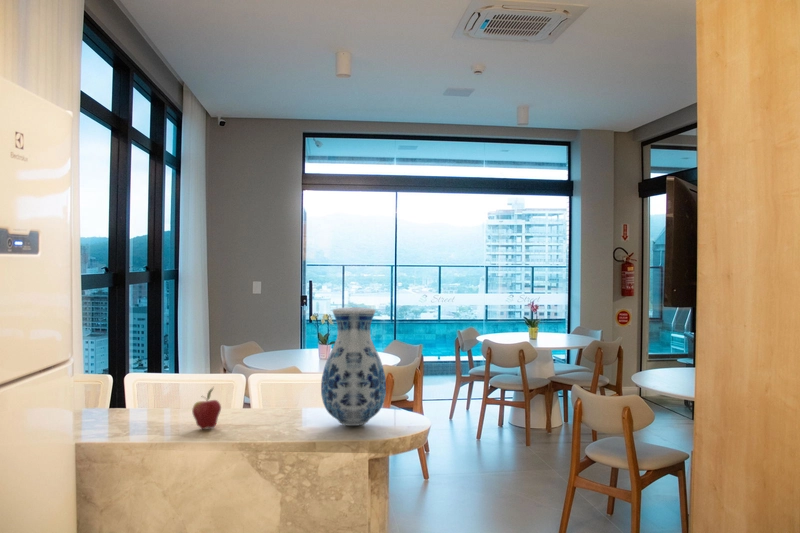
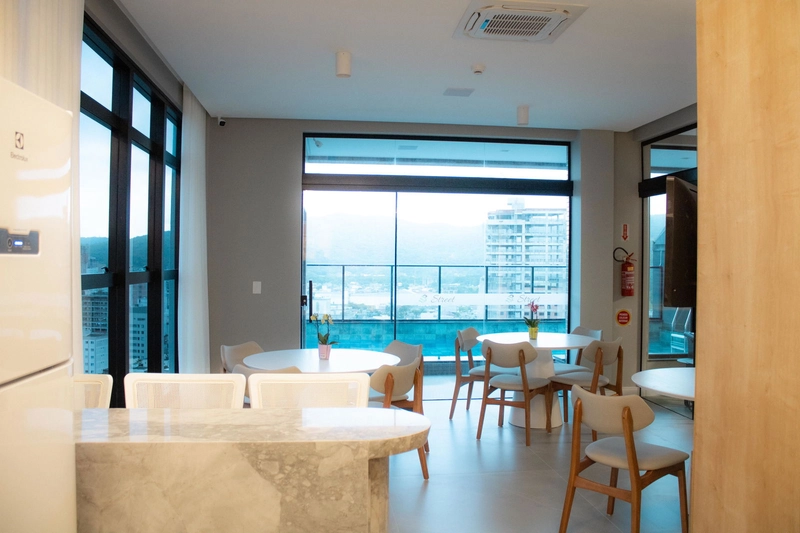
- fruit (206, 407)
- vase (353, 366)
